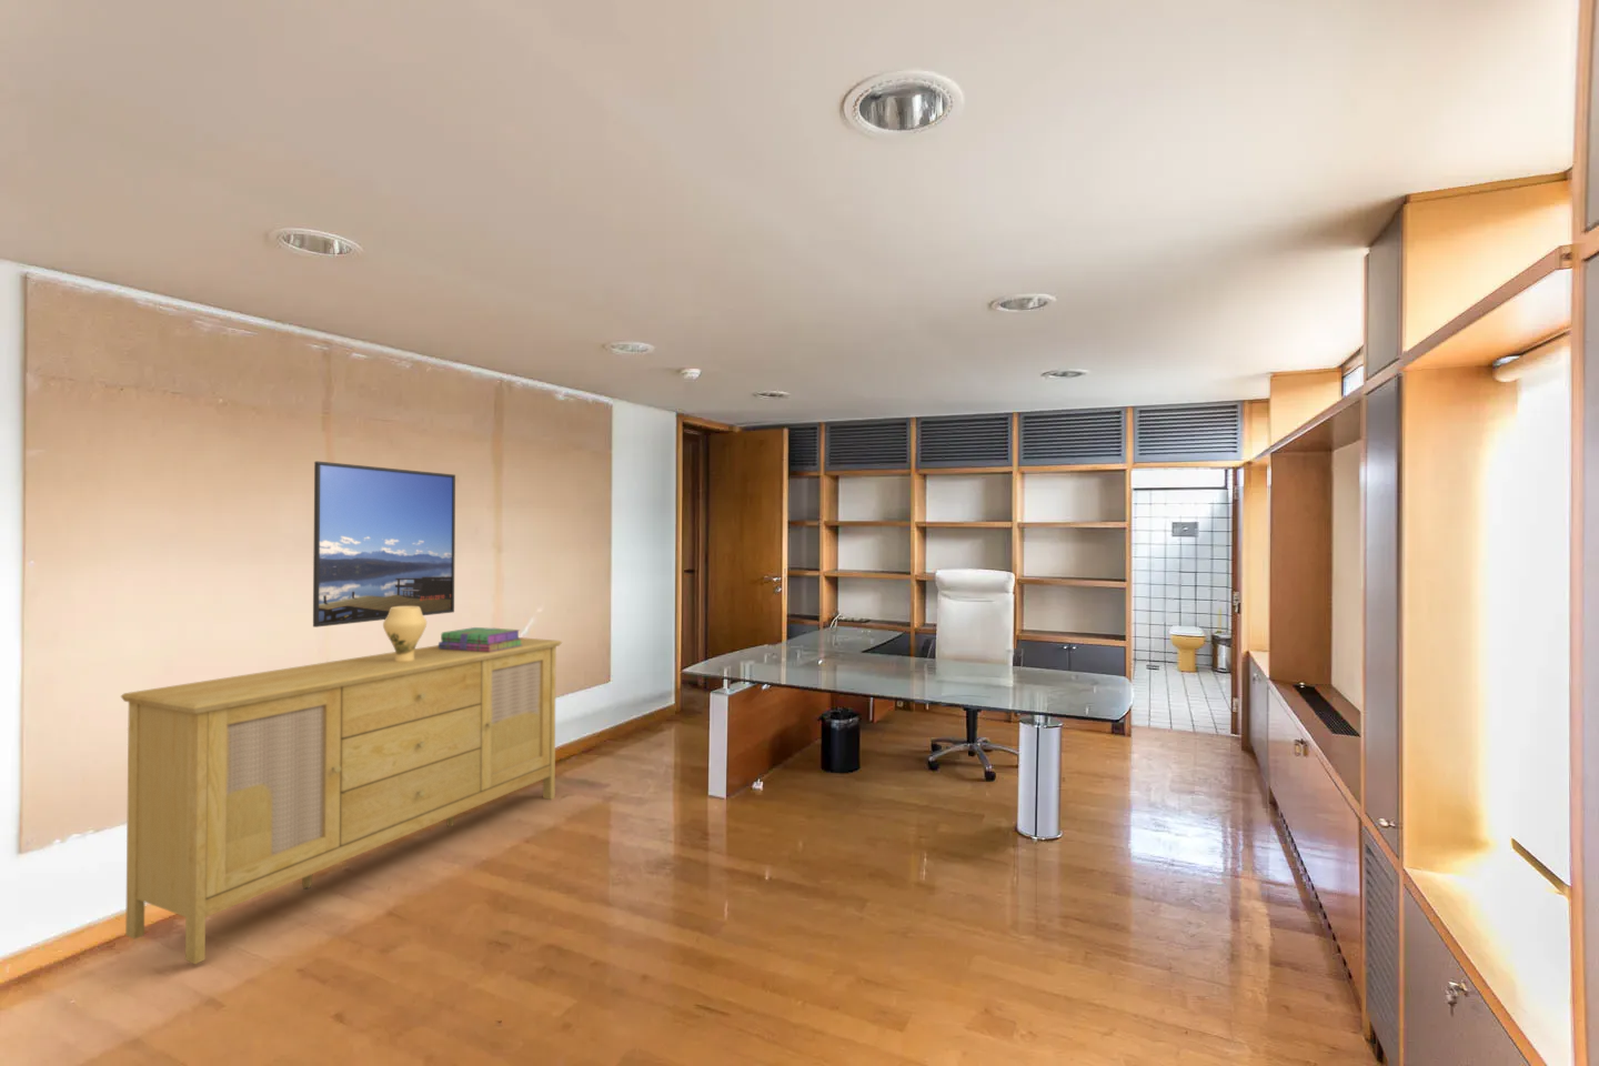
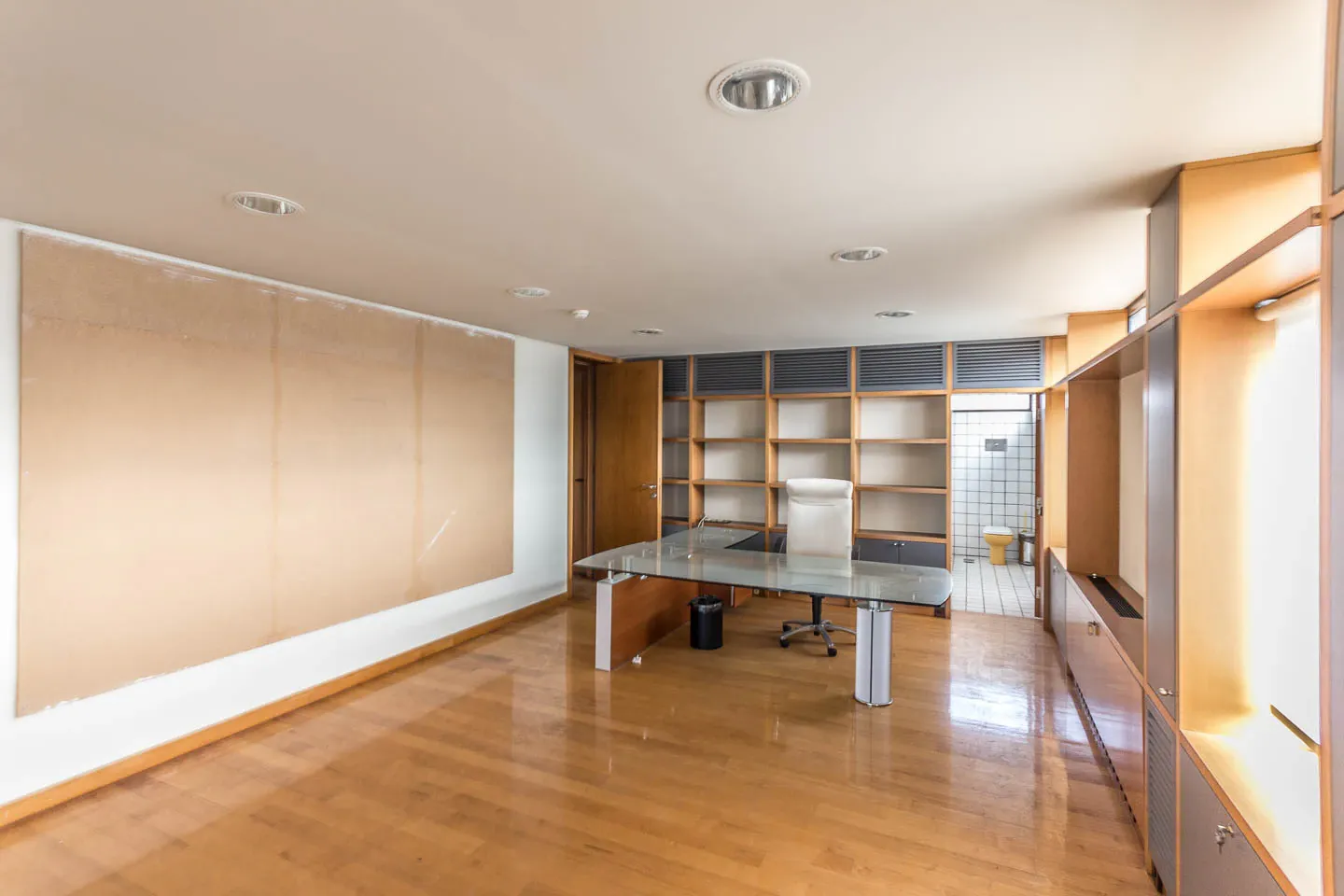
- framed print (390, 543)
- stack of books (481, 639)
- sideboard (387, 758)
- vase (405, 633)
